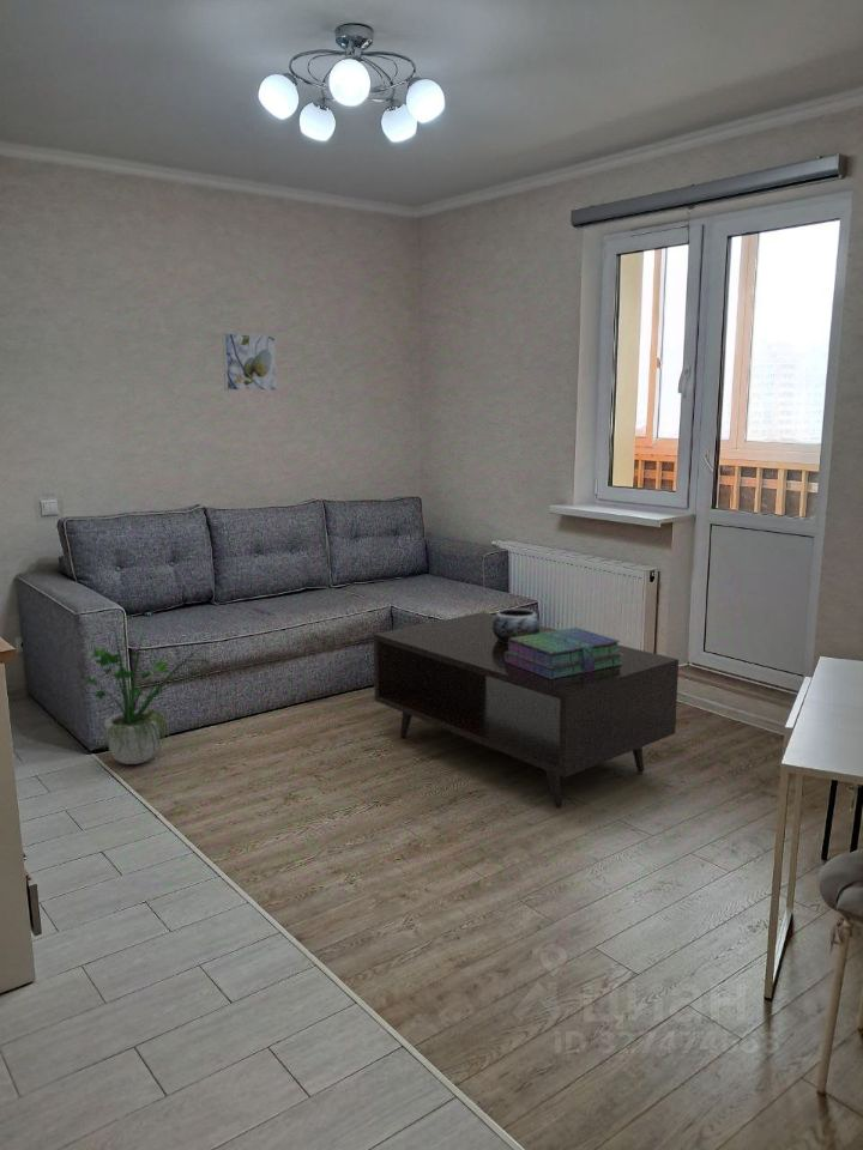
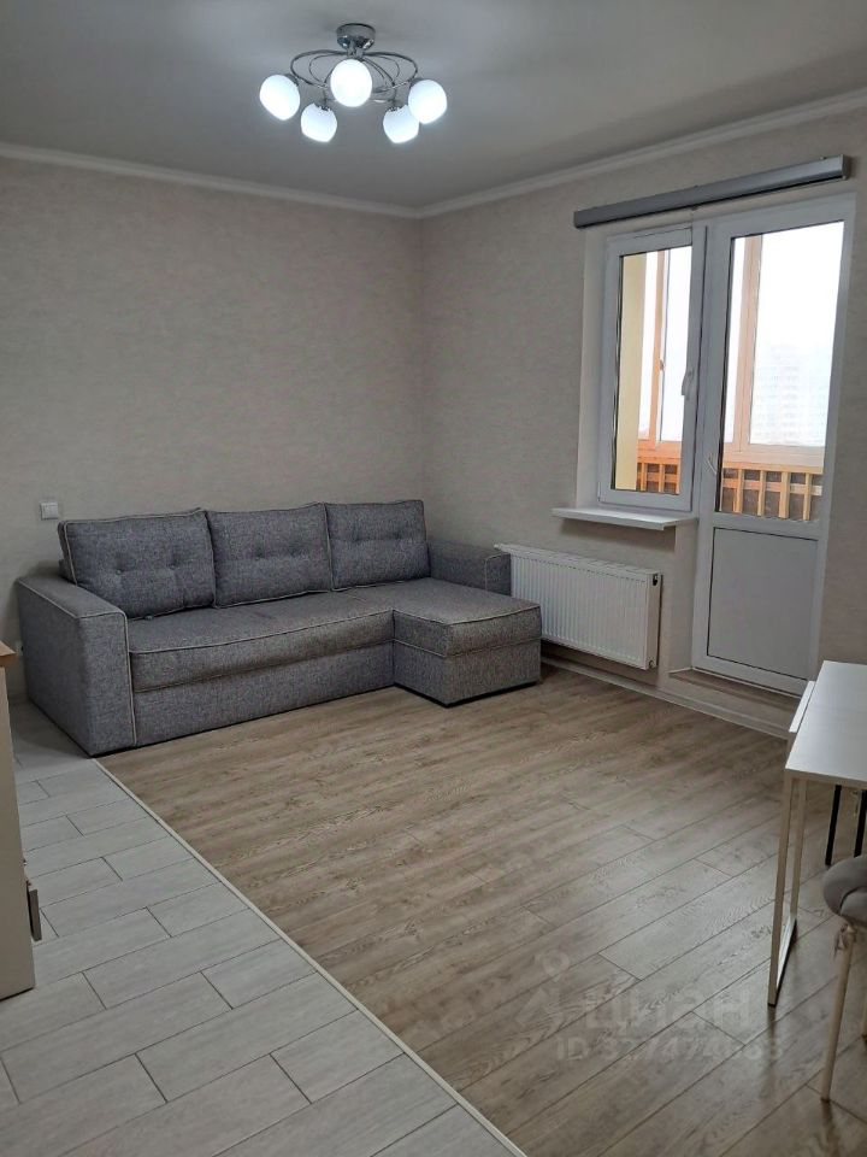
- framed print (249, 362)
- decorative bowl (515, 625)
- coffee table (517, 700)
- potted plant (150, 685)
- stack of books (563, 650)
